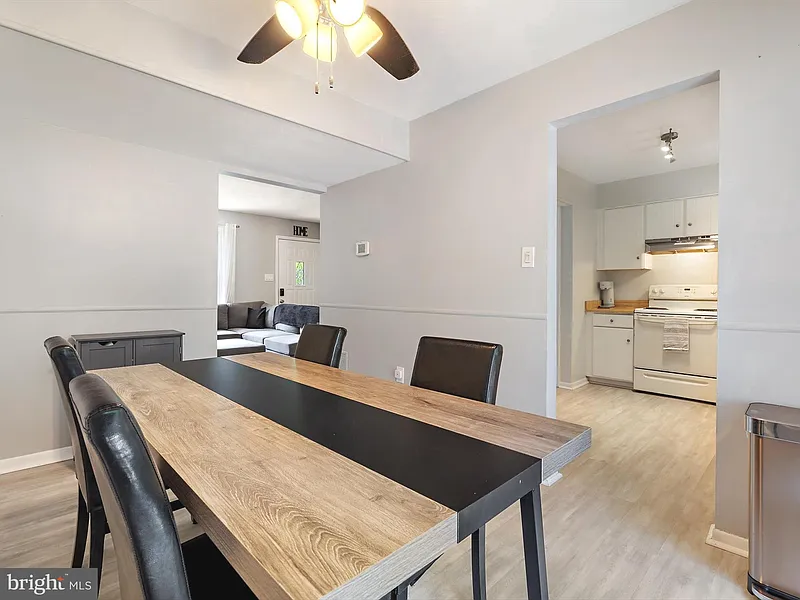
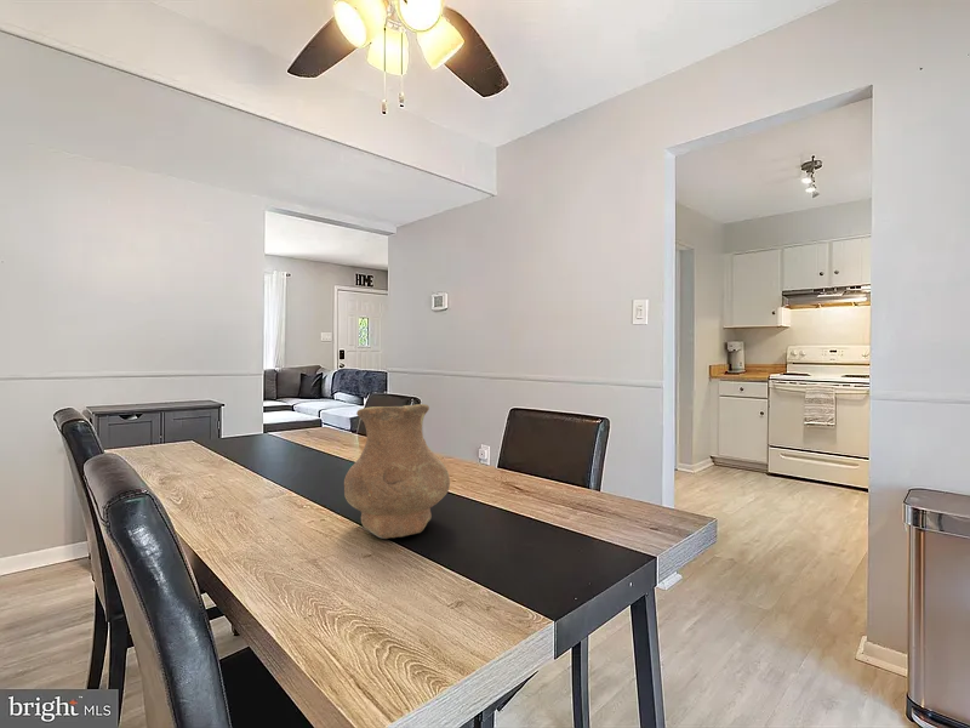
+ vase (396, 466)
